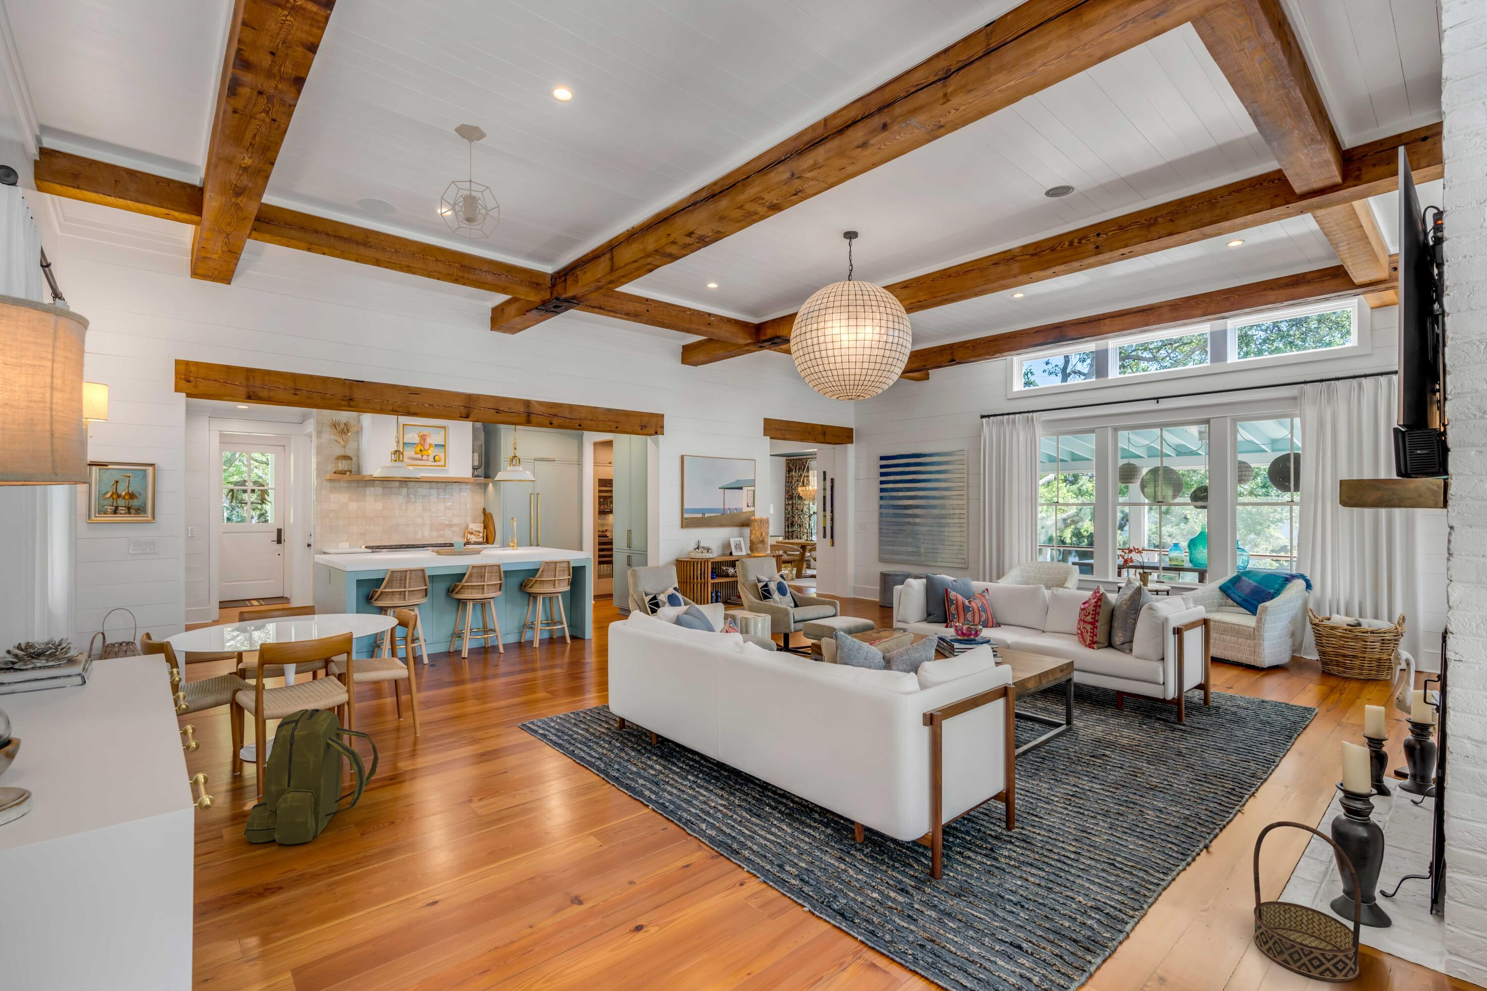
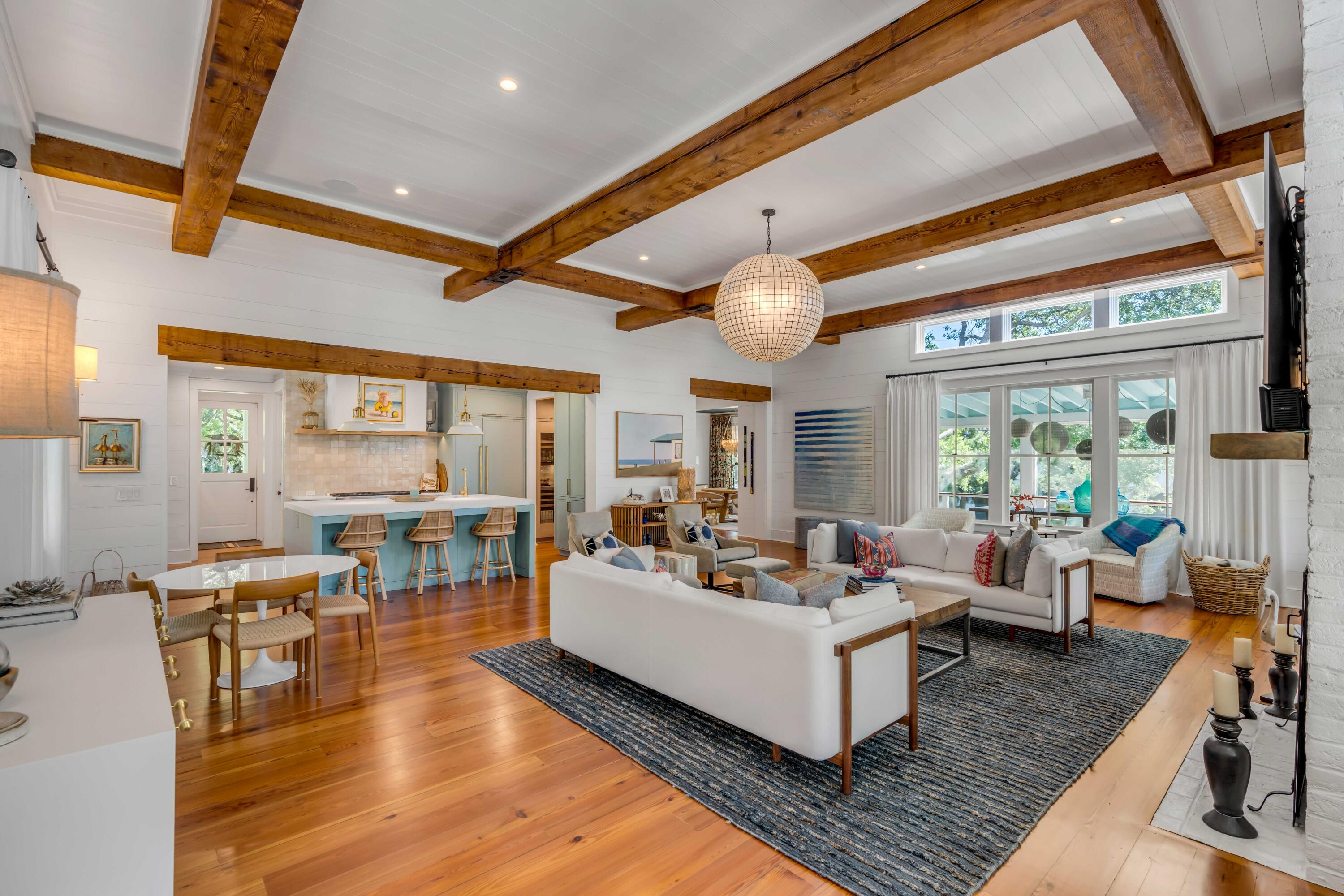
- pendant light (470, 186)
- backpack (315, 765)
- recessed light (1059, 190)
- basket (1300, 905)
